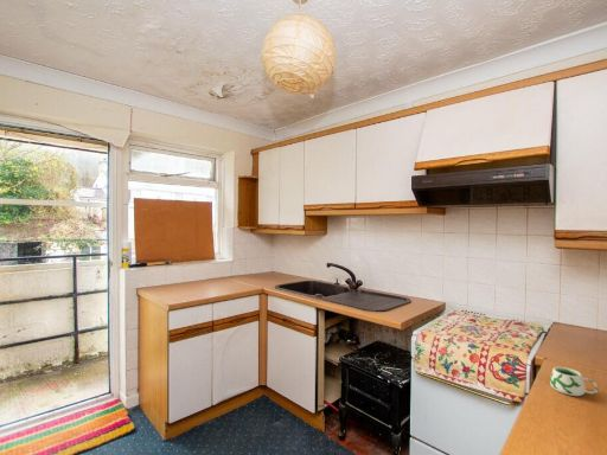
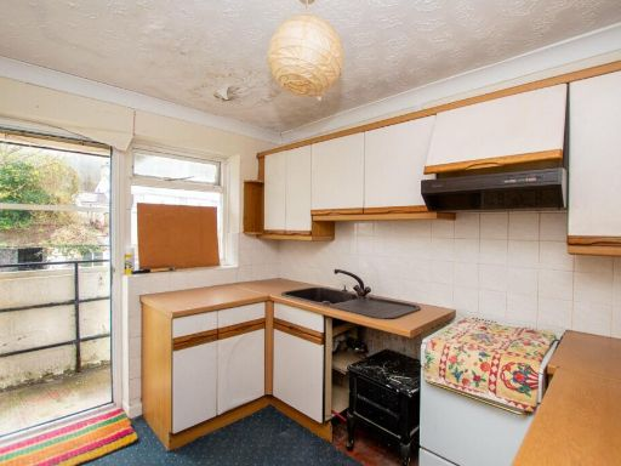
- mug (573, 382)
